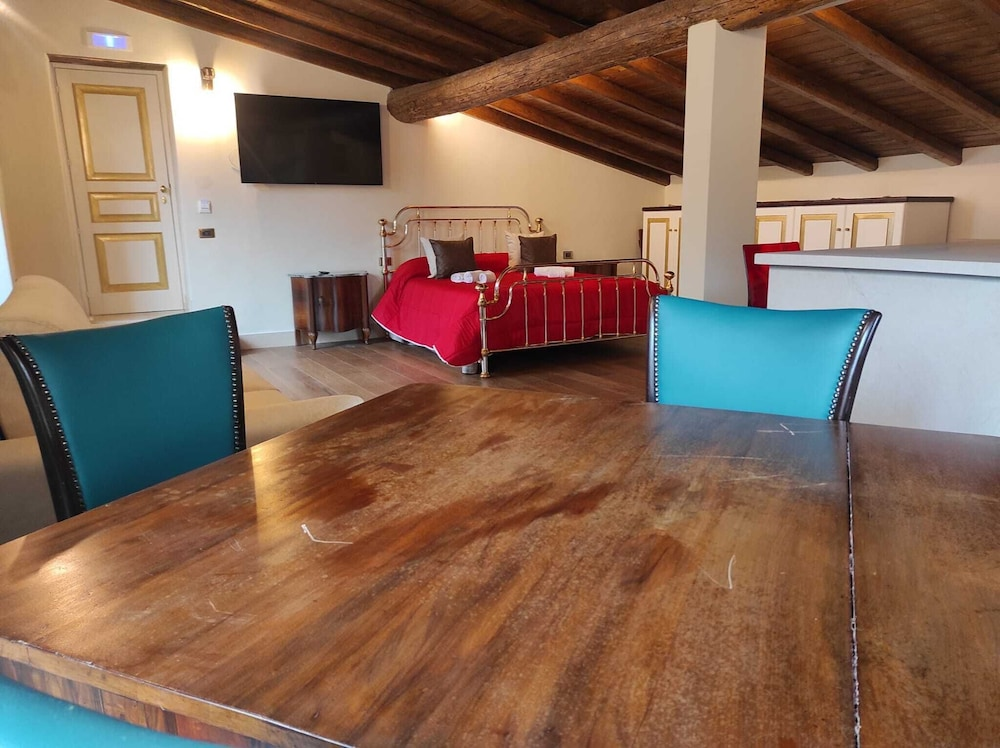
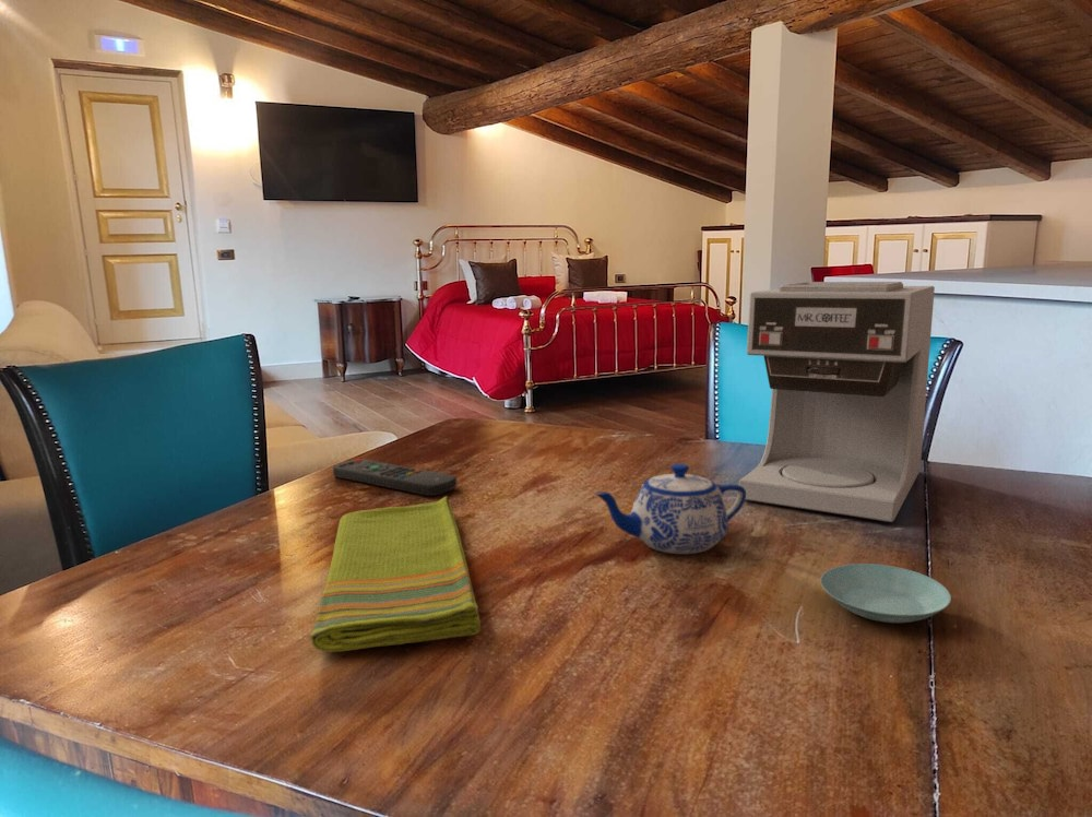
+ teapot (672, 505)
+ remote control (393, 475)
+ dish towel (396, 557)
+ saucer (882, 596)
+ coffee maker (839, 386)
